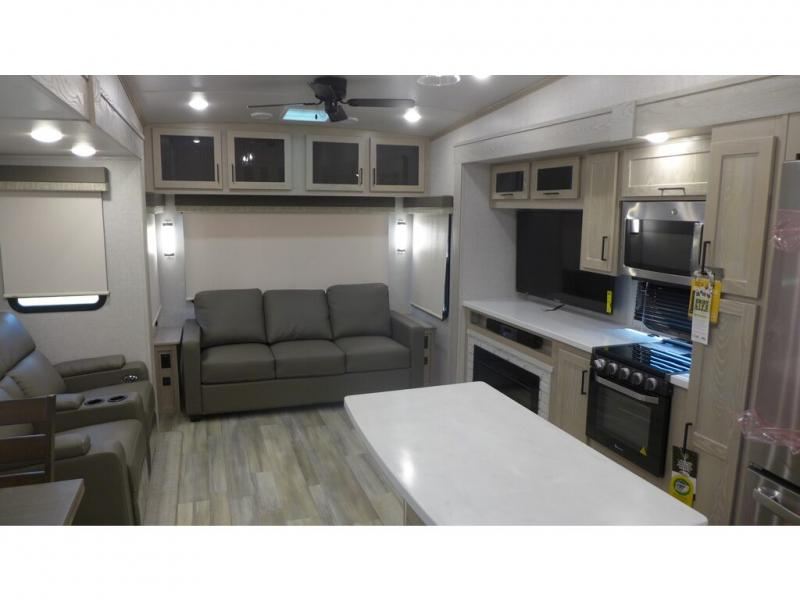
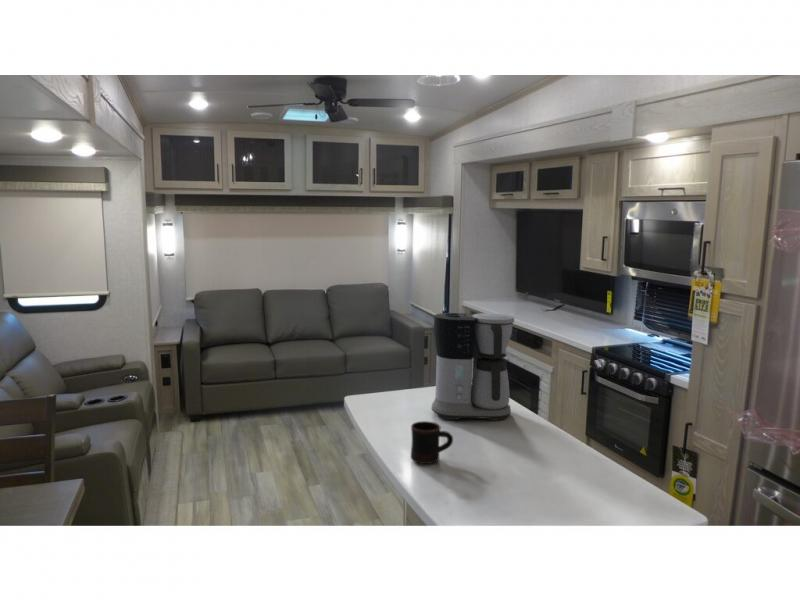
+ coffee maker (475, 365)
+ mug (432, 442)
